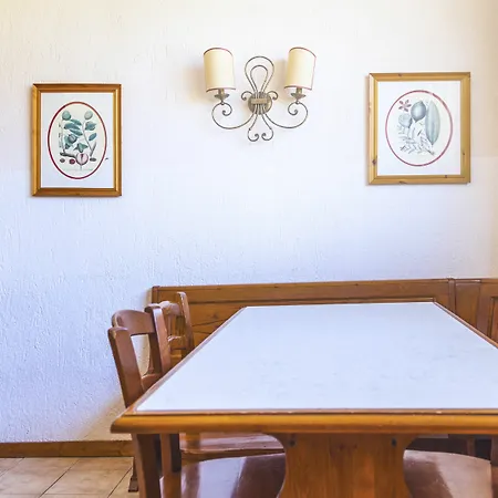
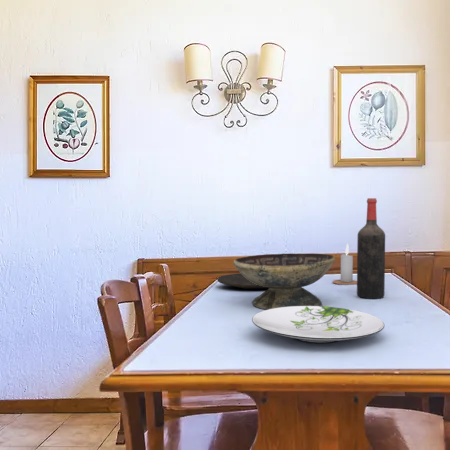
+ wine bottle (371, 247)
+ decorative bowl (283, 280)
+ plate (253, 283)
+ plate (316, 328)
+ candle (346, 262)
